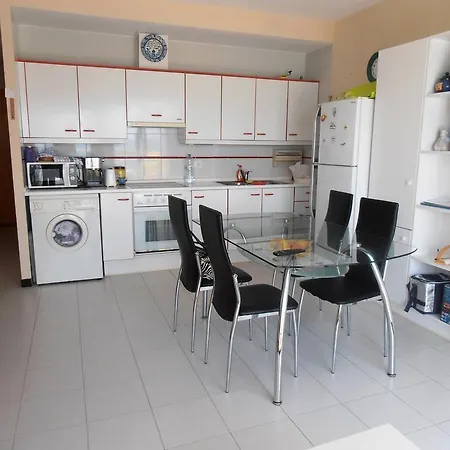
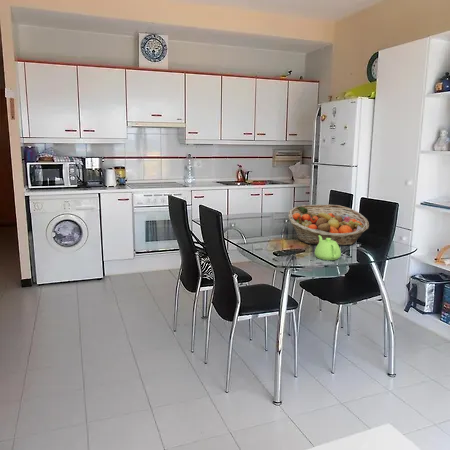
+ fruit basket (327, 224)
+ teapot (327, 247)
